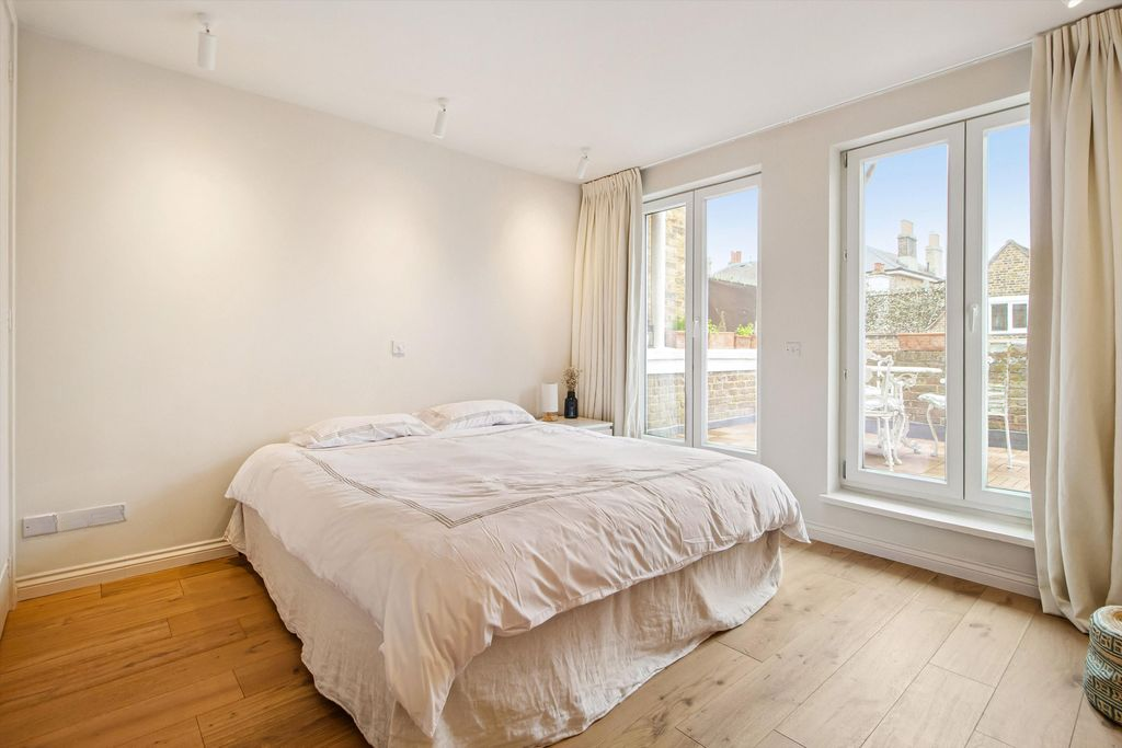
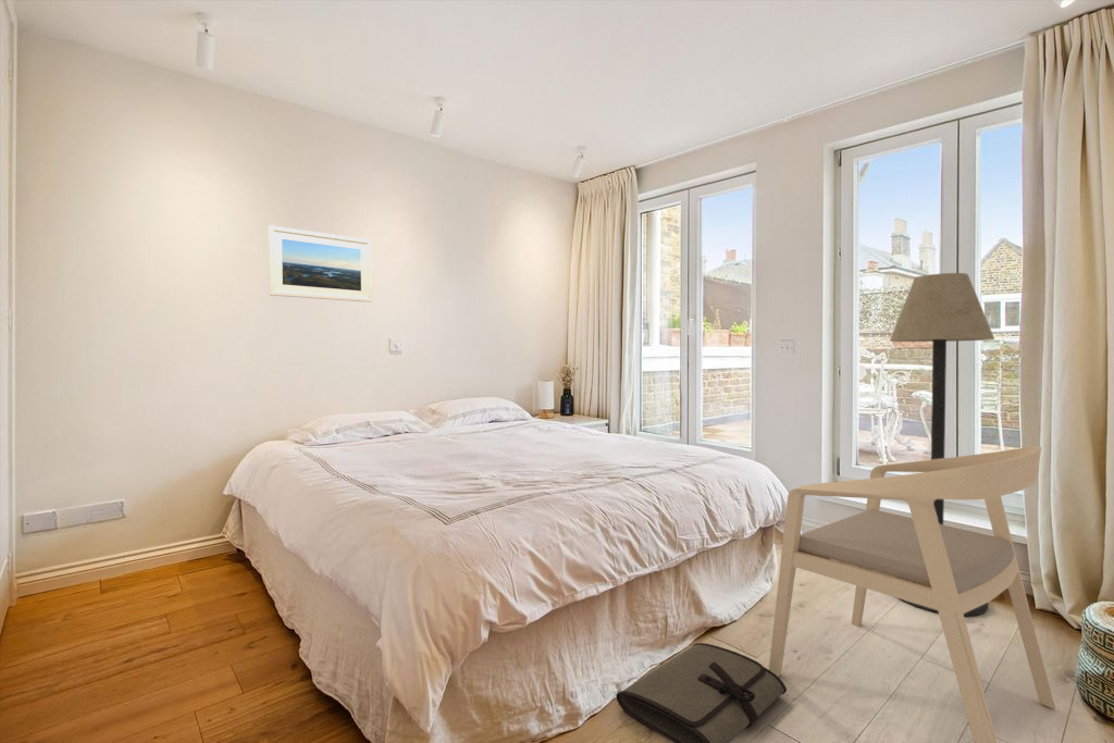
+ armchair (911, 565)
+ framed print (322, 265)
+ tool roll (702, 681)
+ floor lamp (938, 437)
